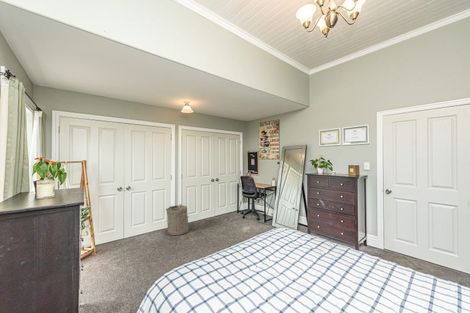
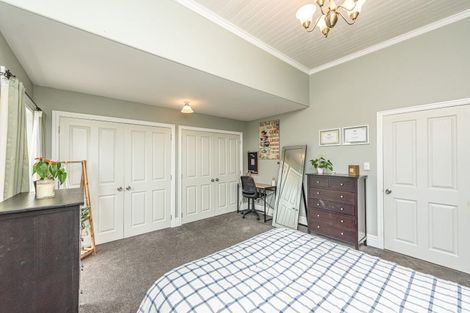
- laundry hamper (178, 218)
